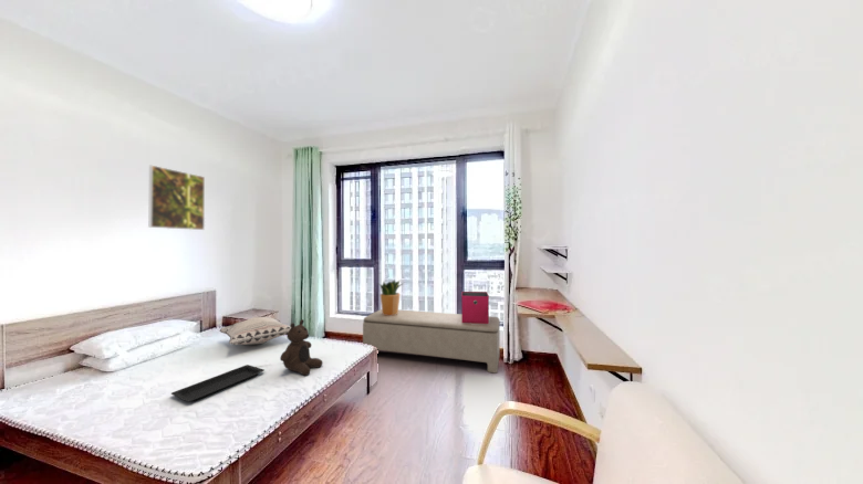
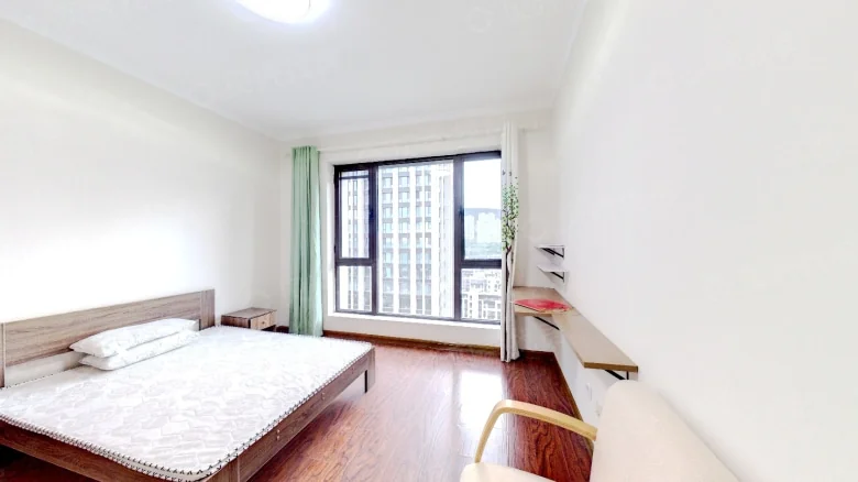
- serving tray (221, 382)
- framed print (178, 200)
- storage bin (475, 306)
- teddy bear (302, 345)
- bench (430, 336)
- potted plant (392, 296)
- decorative pillow (257, 329)
